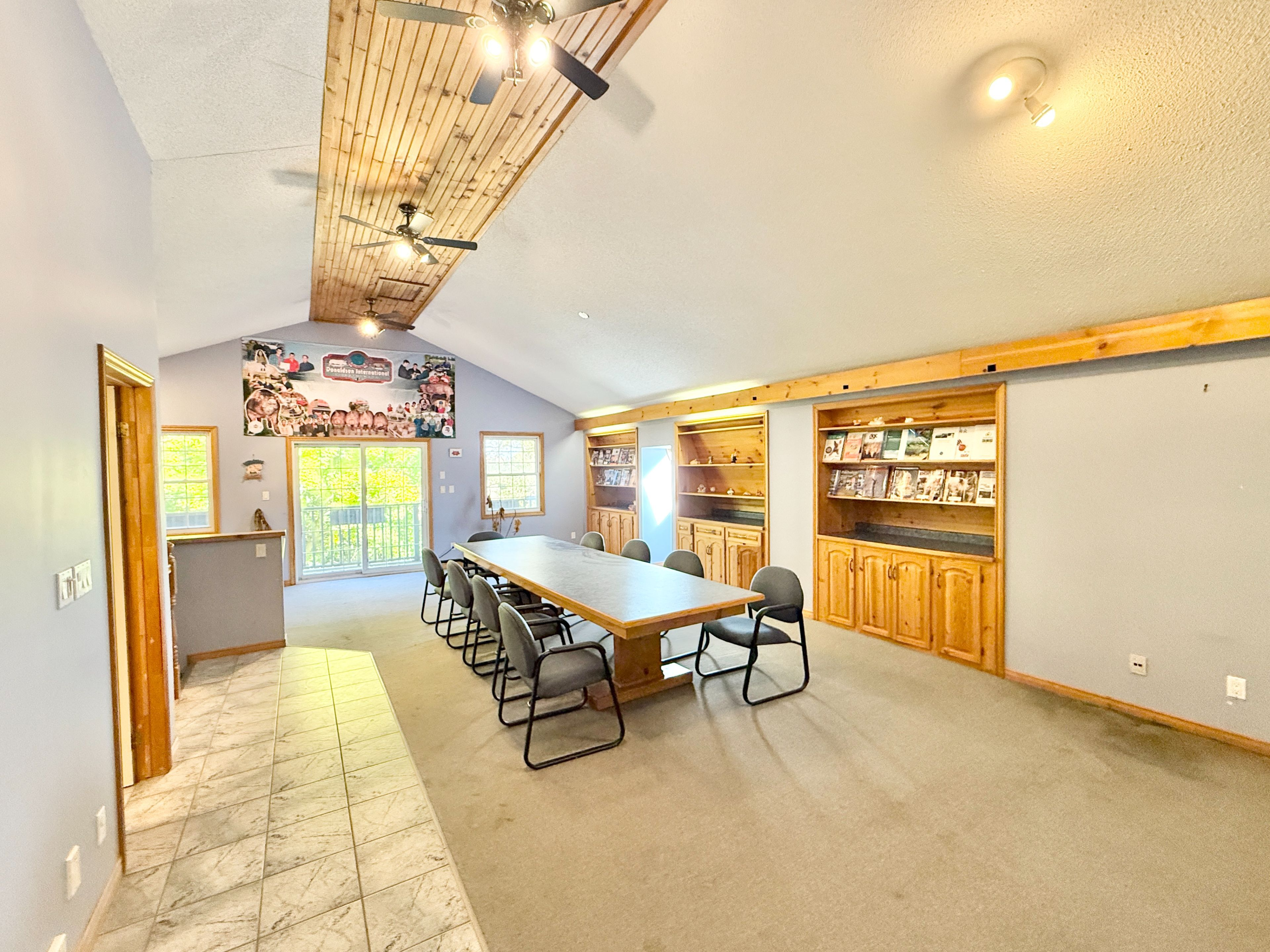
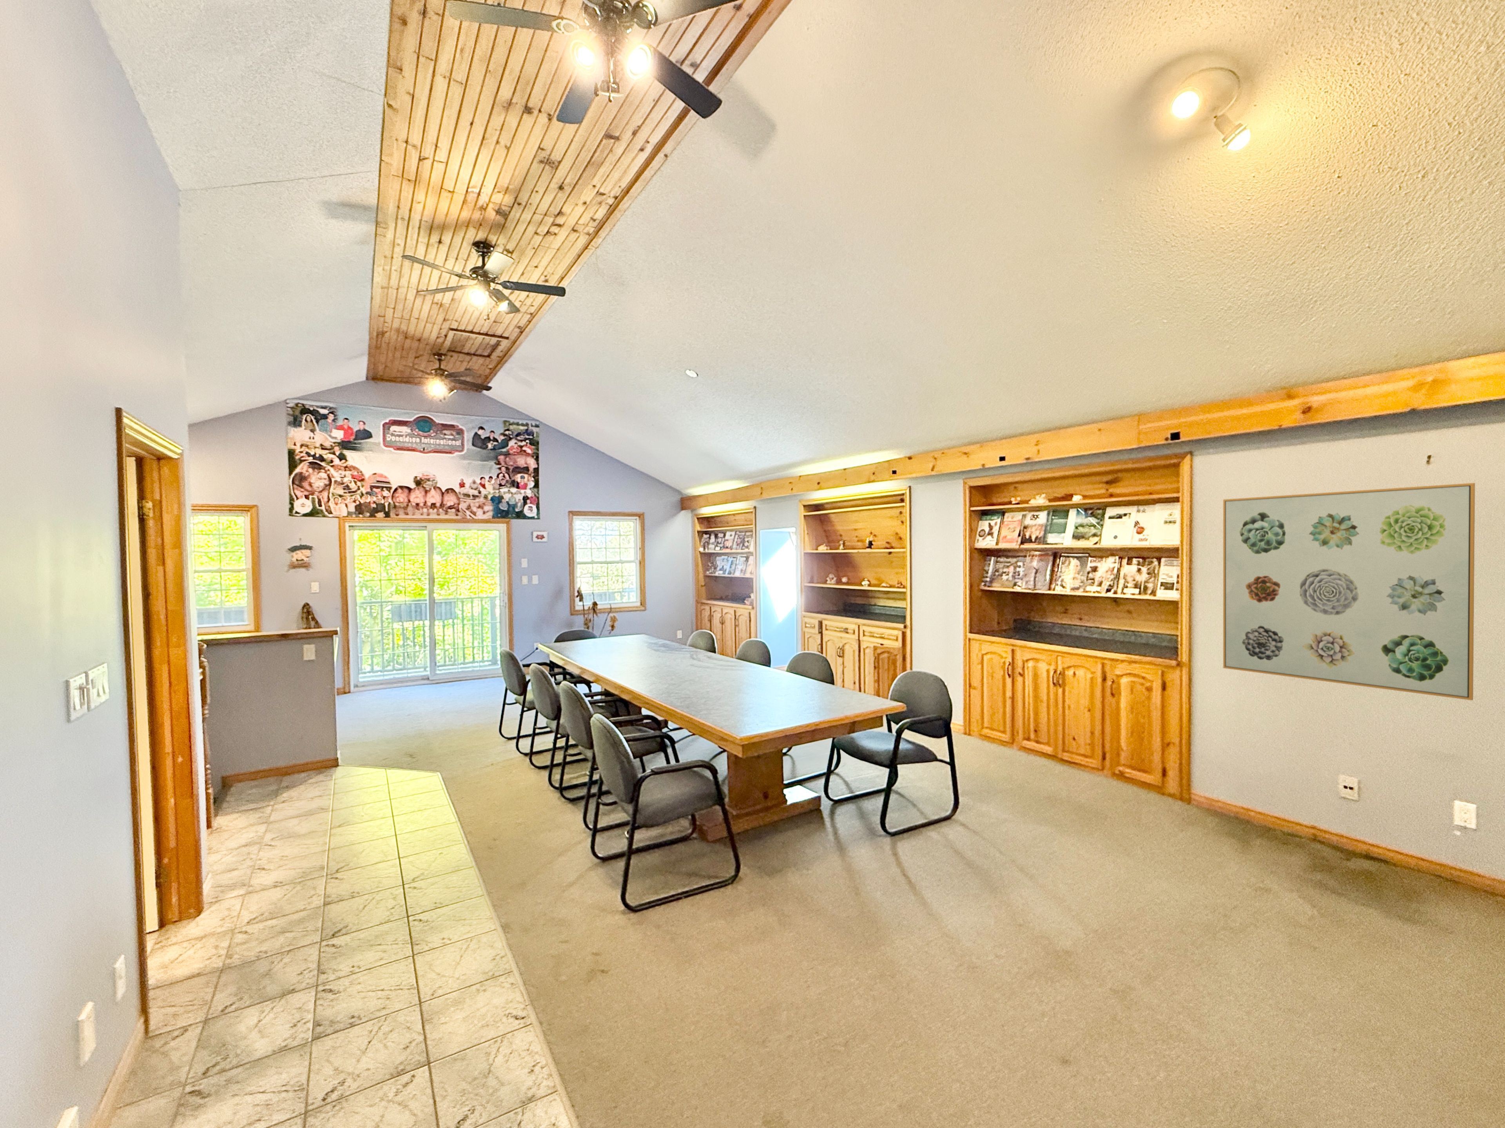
+ wall art (1332, 588)
